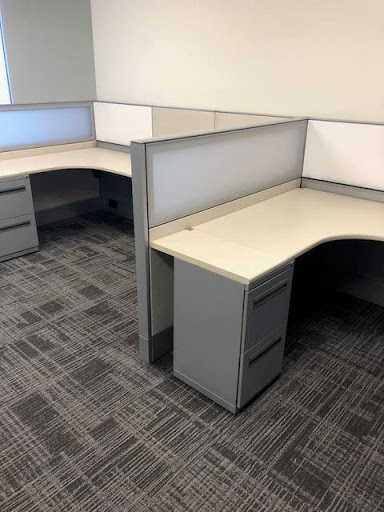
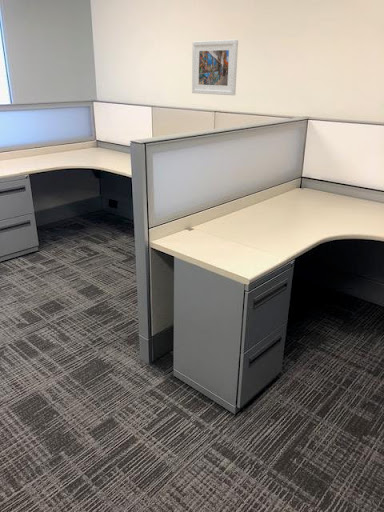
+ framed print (213, 68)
